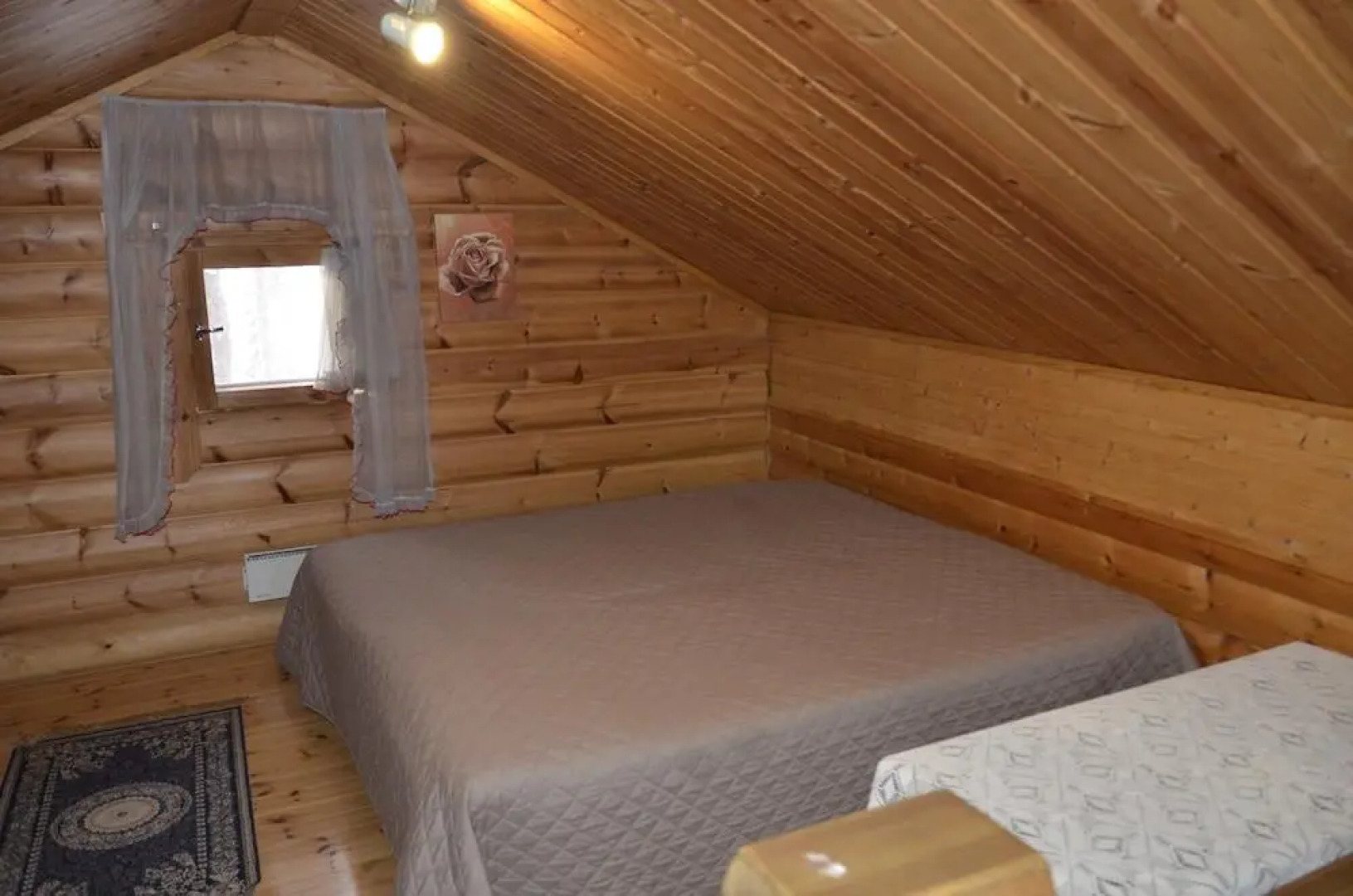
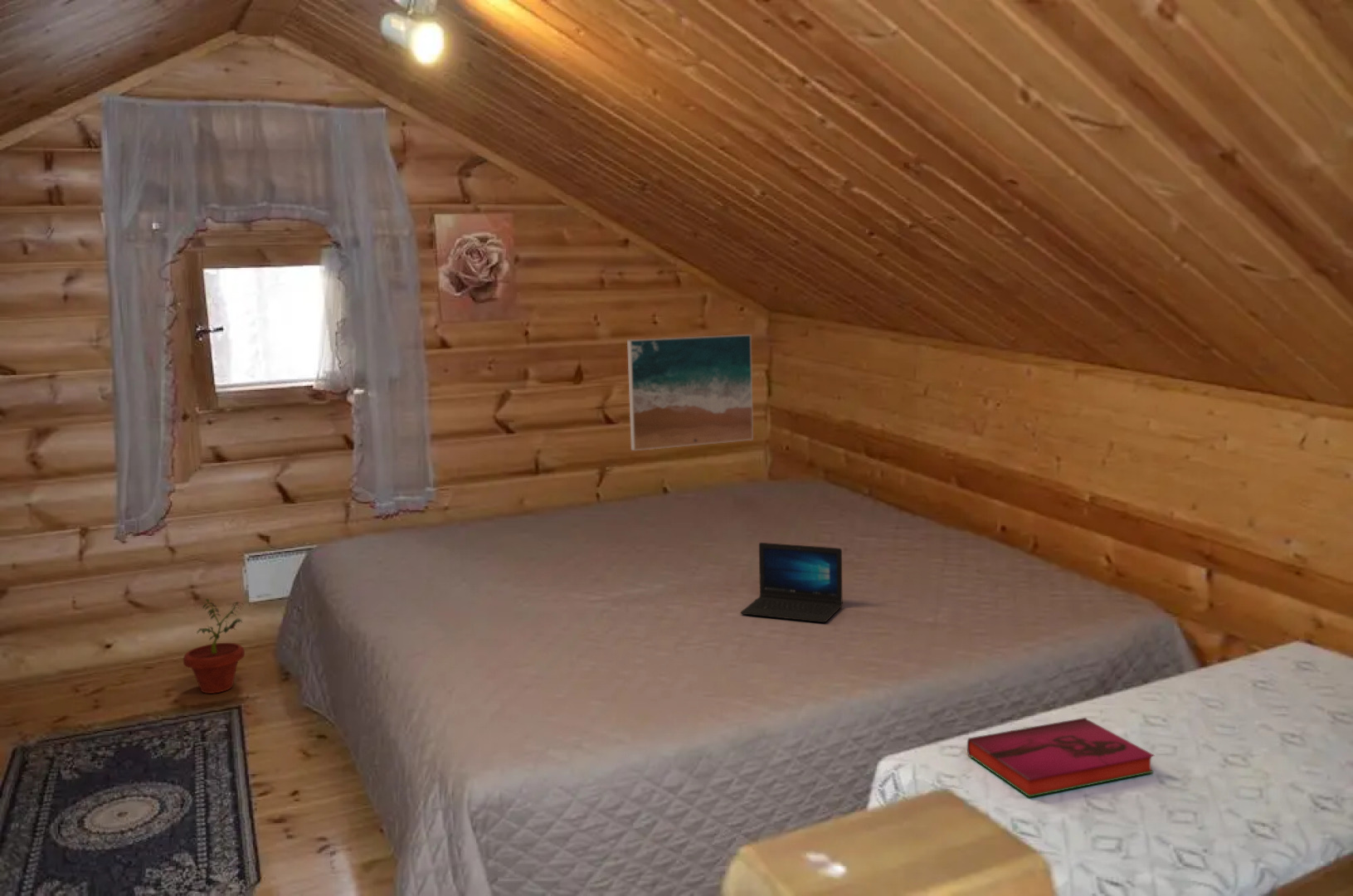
+ laptop (791, 581)
+ hardback book (1058, 754)
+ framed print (692, 391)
+ potted plant (215, 644)
